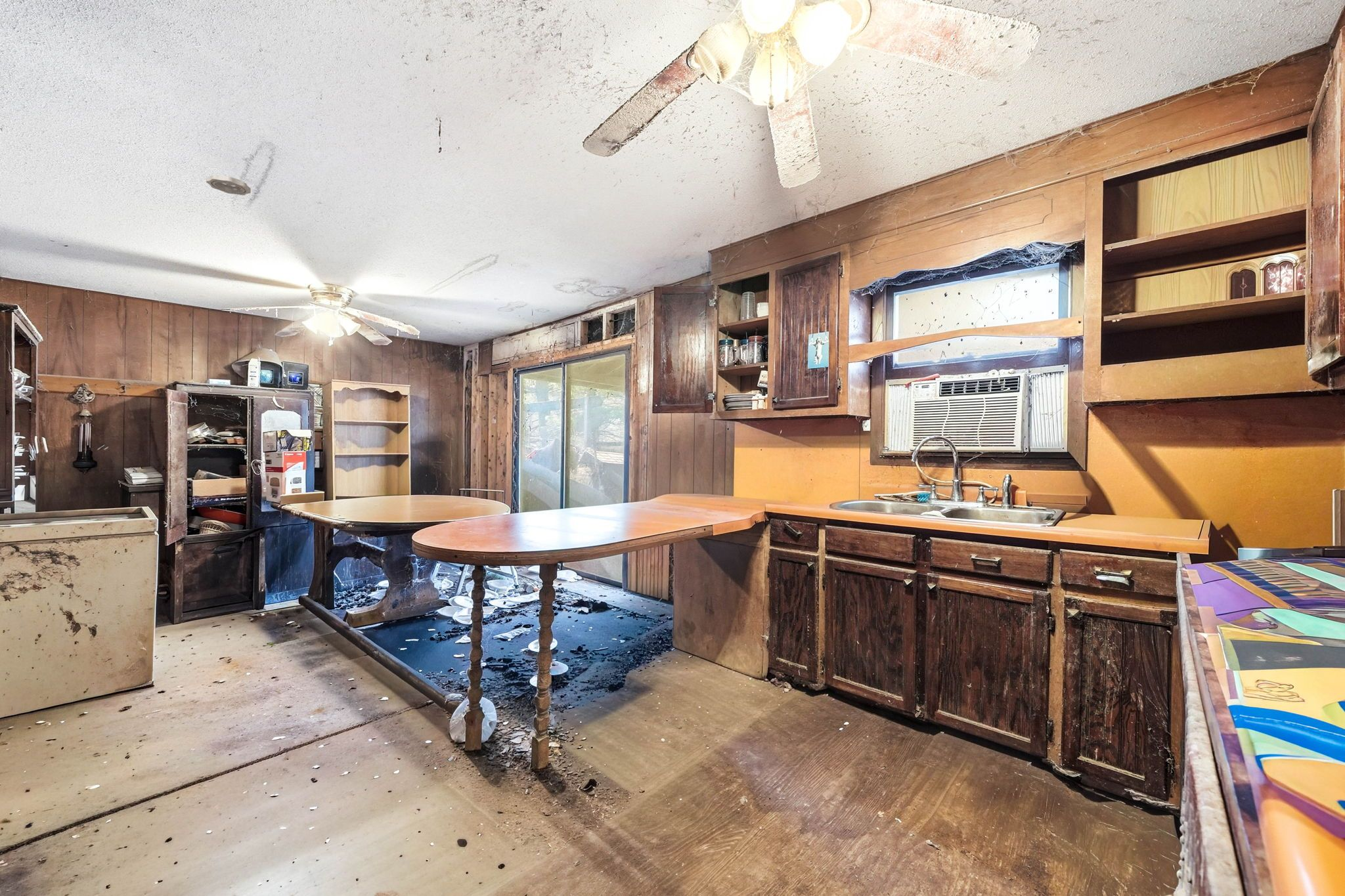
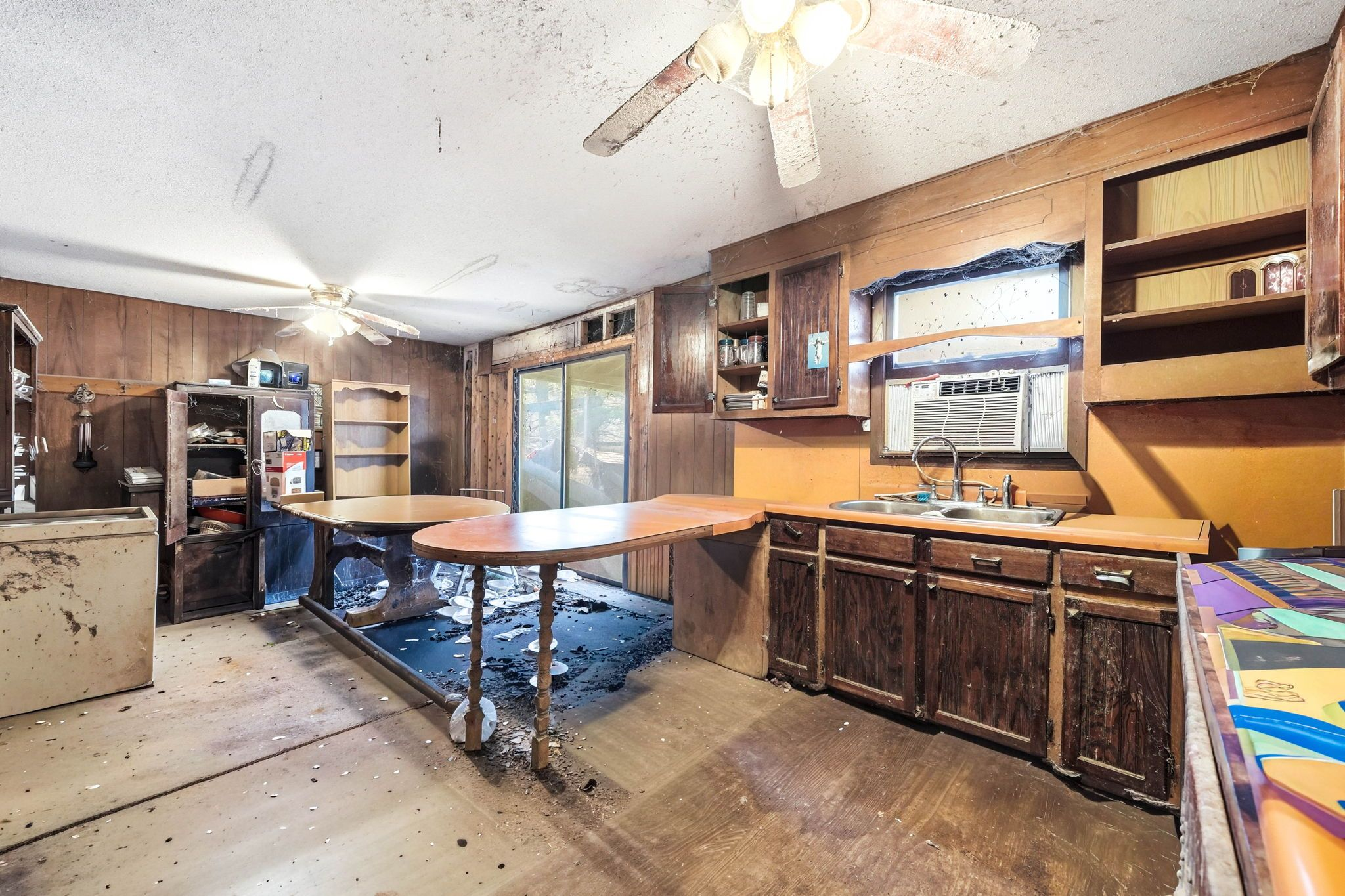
- smoke detector (229, 182)
